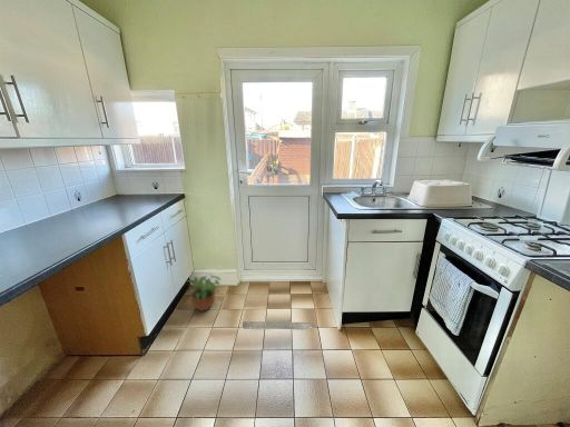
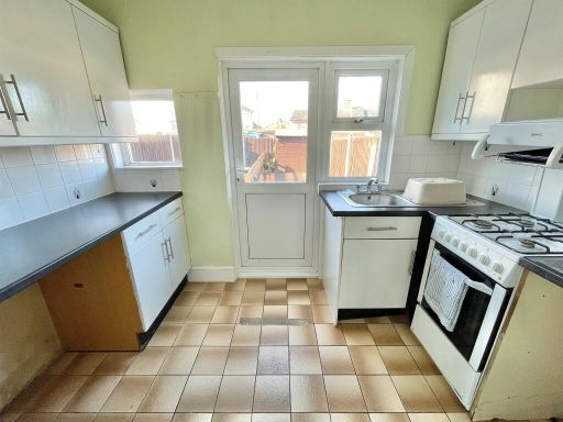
- potted plant (203, 291)
